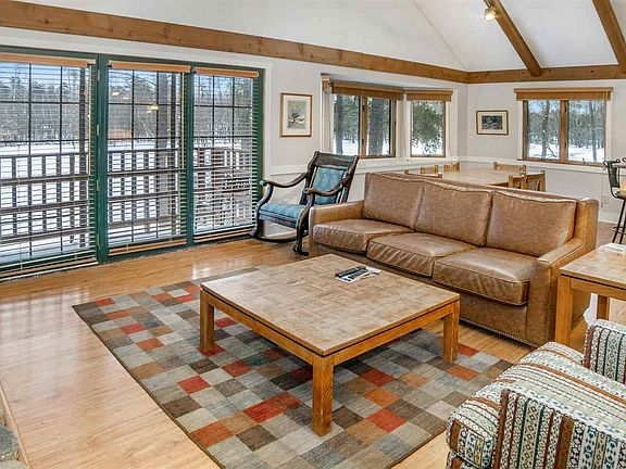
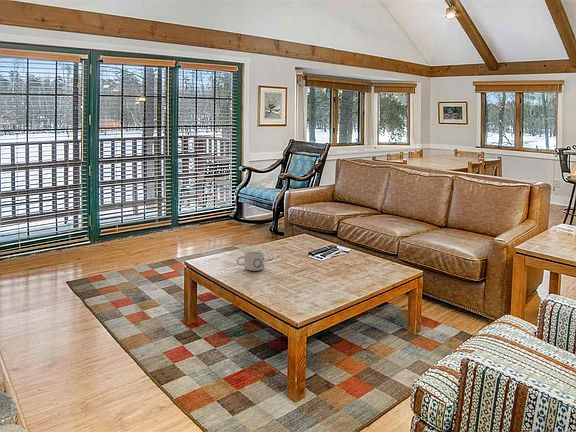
+ mug (250, 261)
